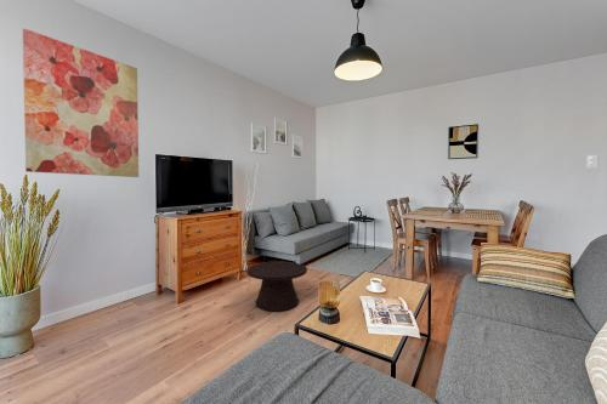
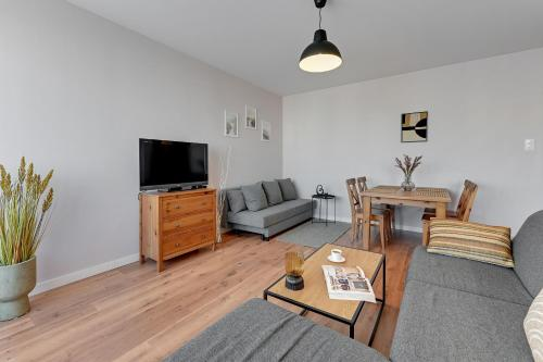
- wall art (89, 113)
- side table (277, 285)
